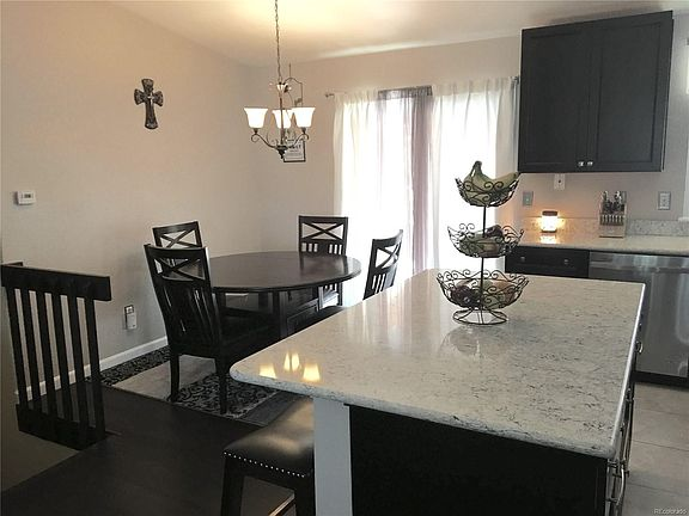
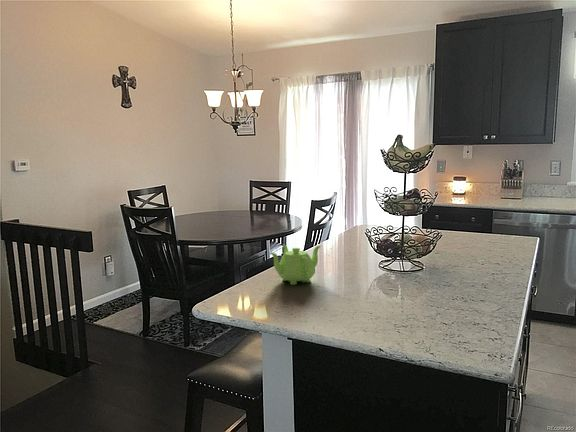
+ teapot (295, 264)
